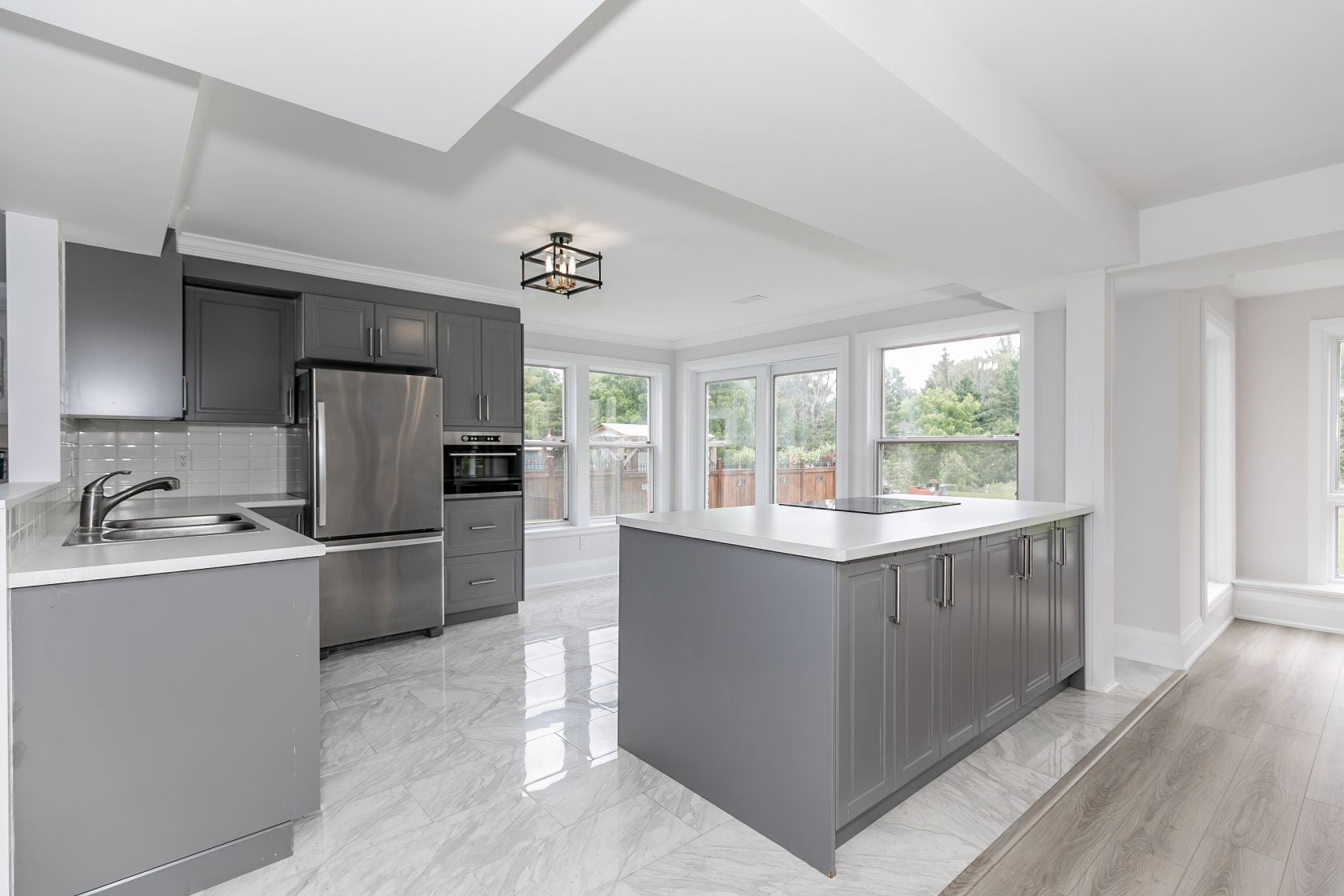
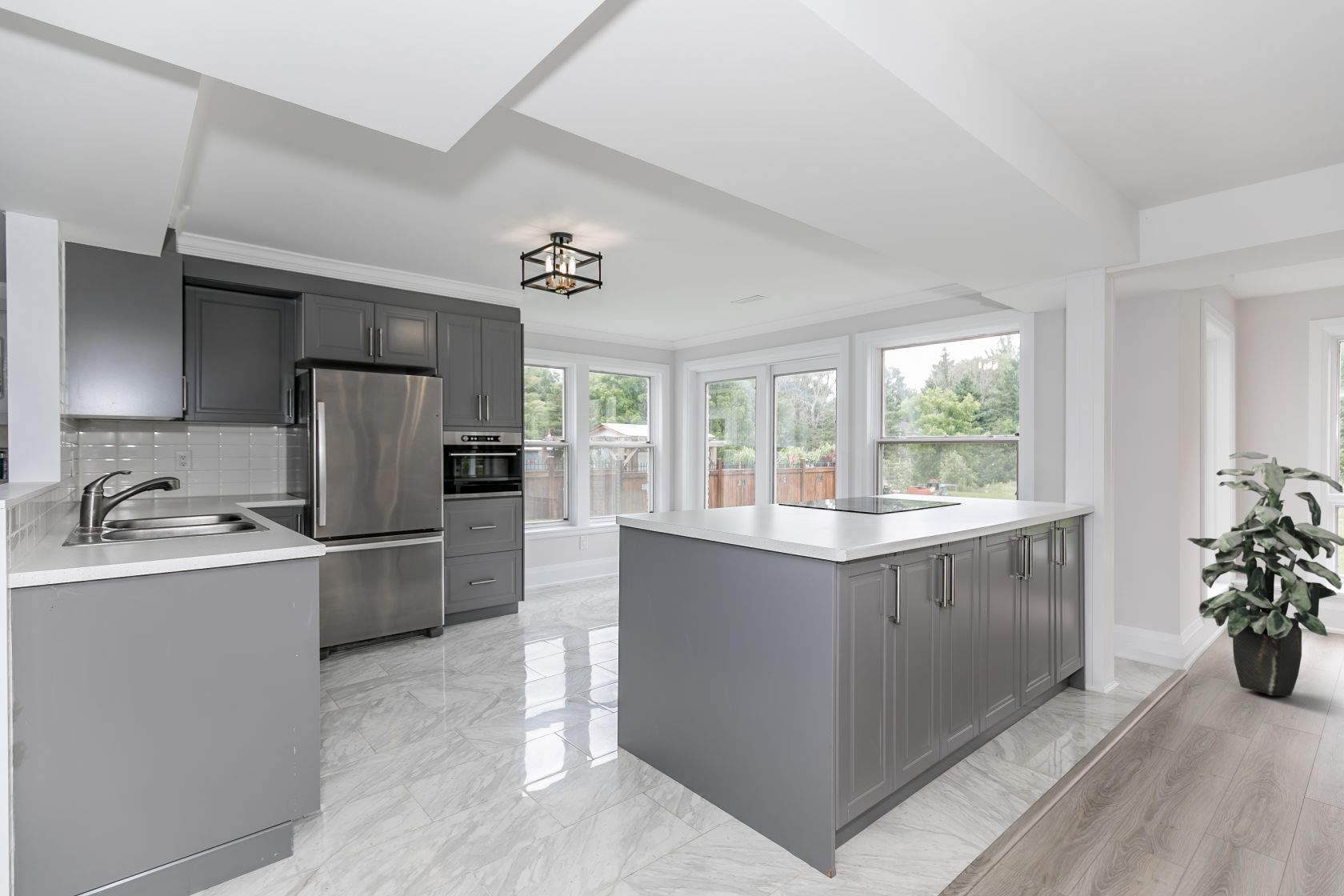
+ indoor plant (1262, 570)
